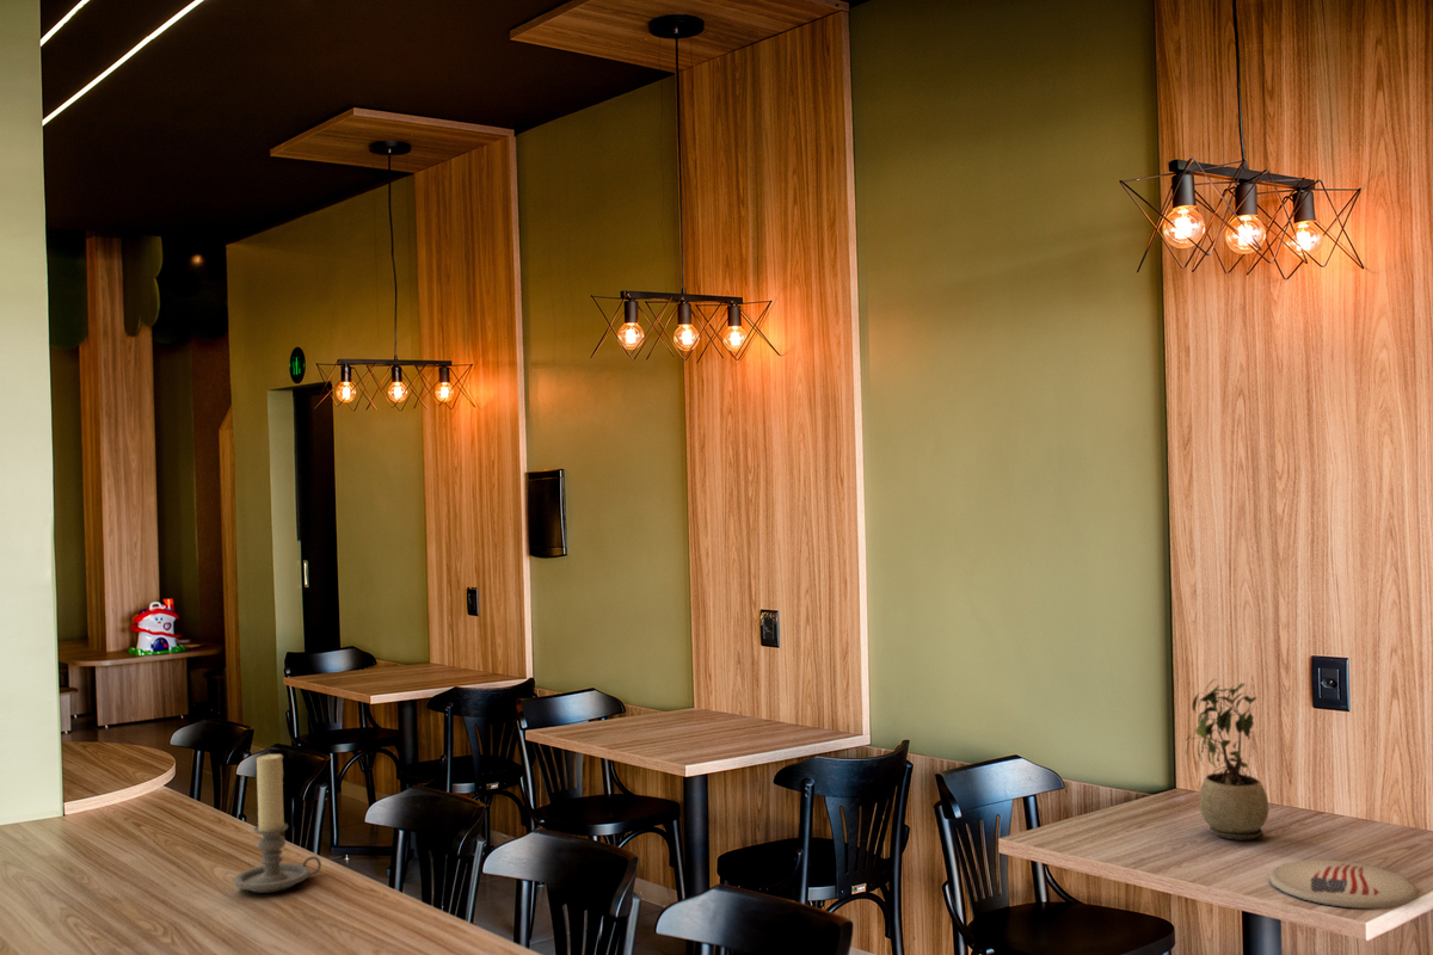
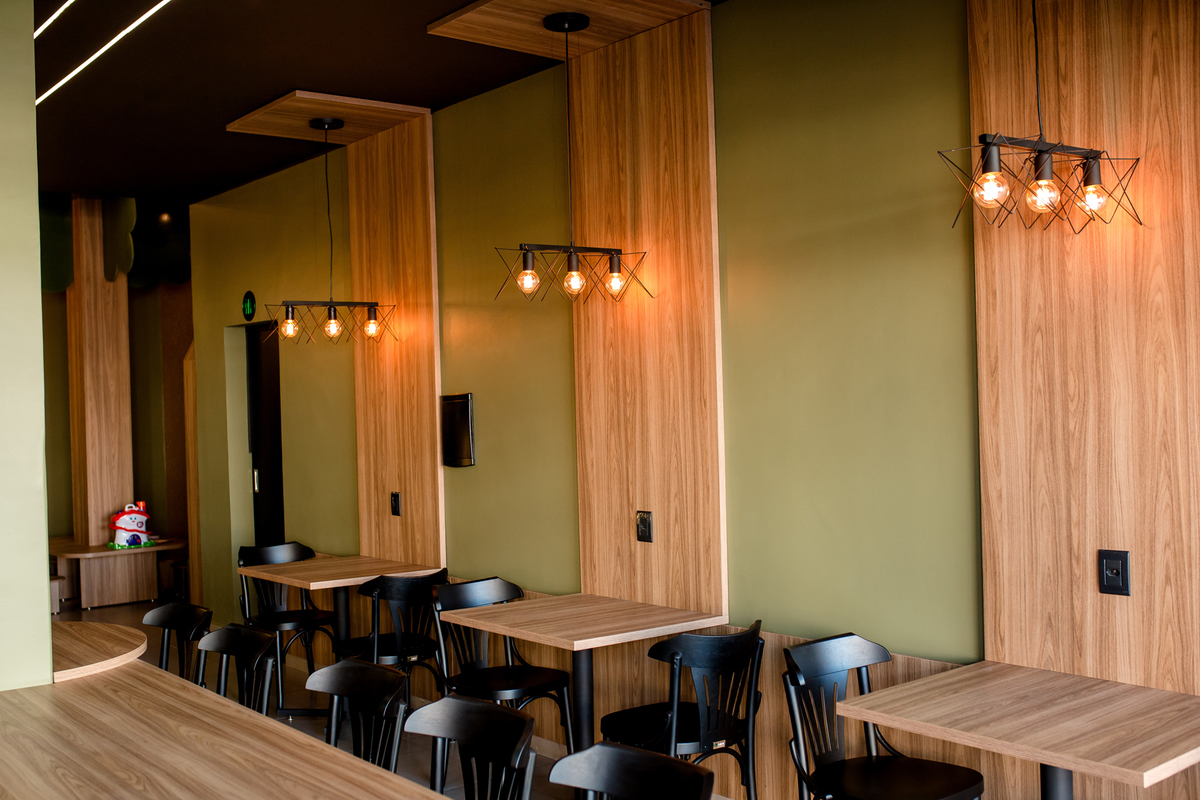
- plate (1341, 881)
- potted plant (1224, 758)
- candle holder (277, 818)
